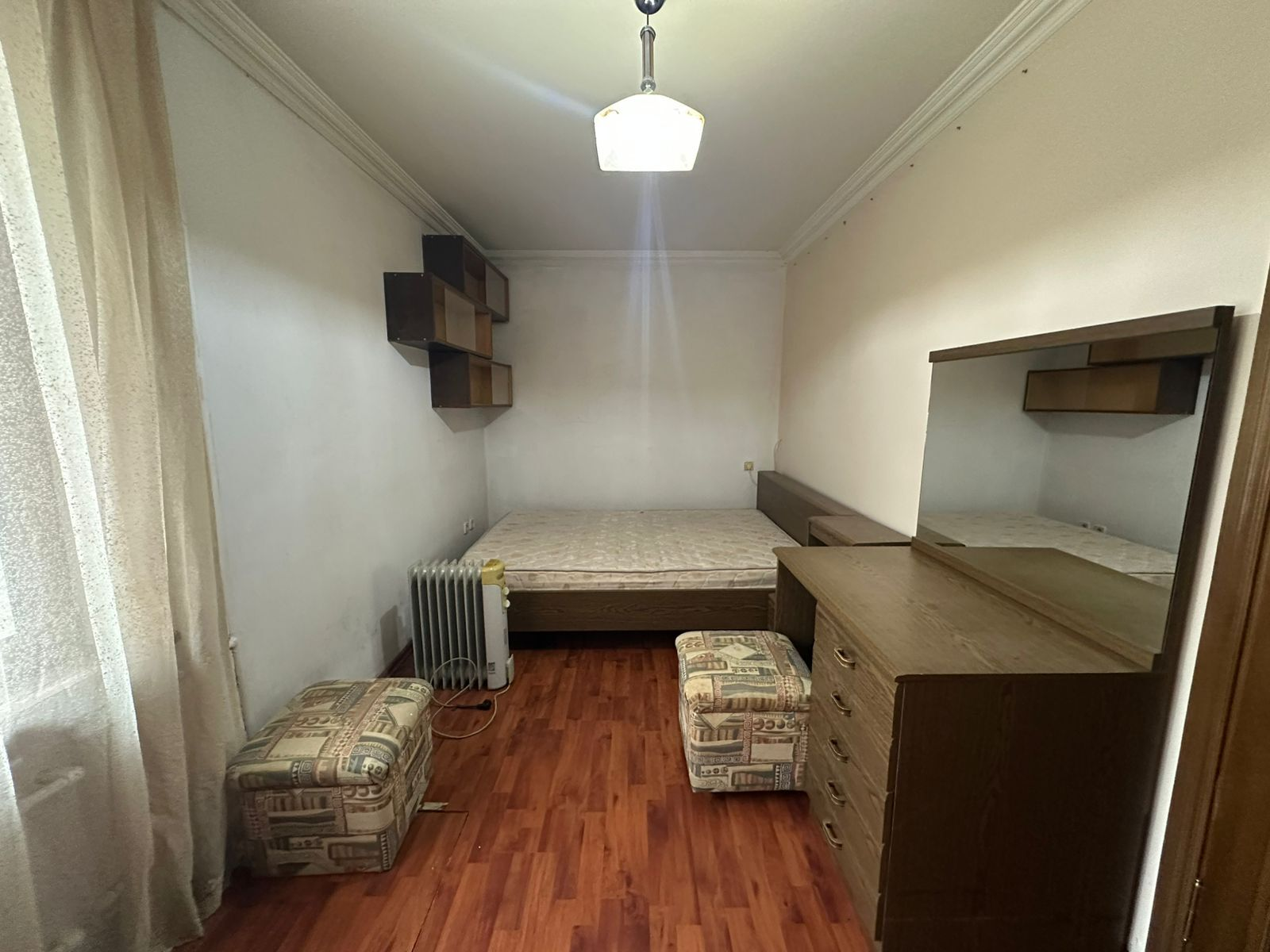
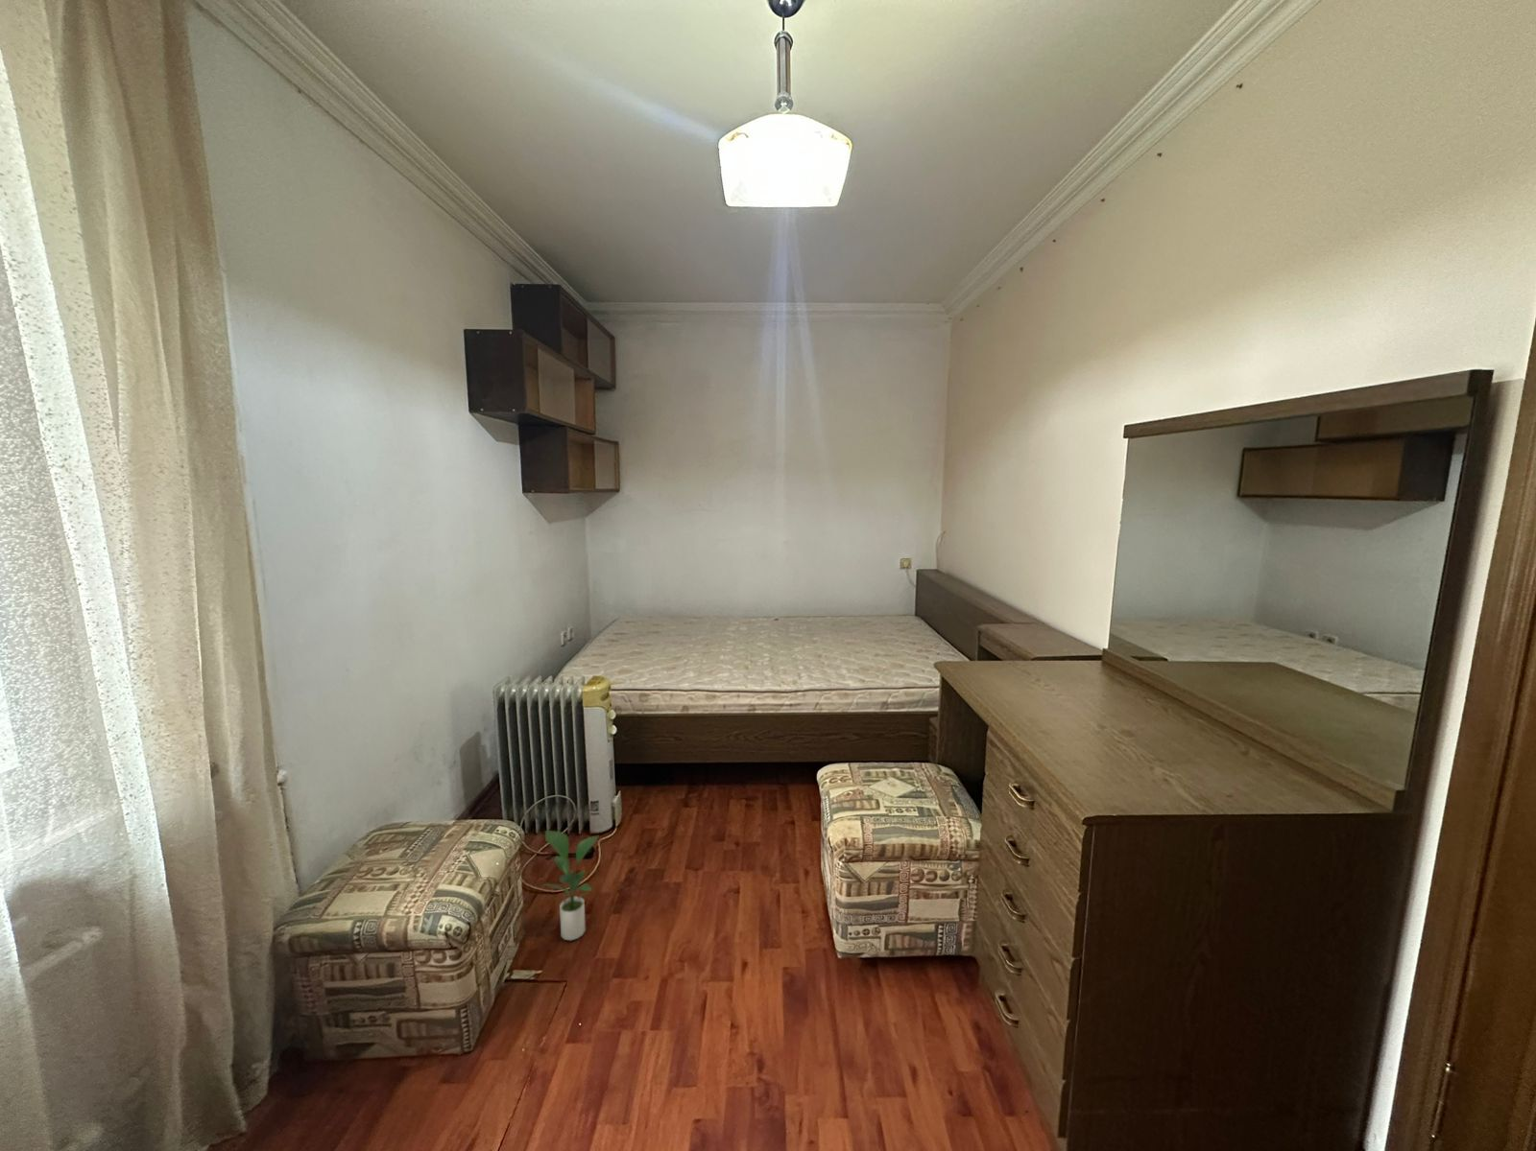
+ potted plant (570, 885)
